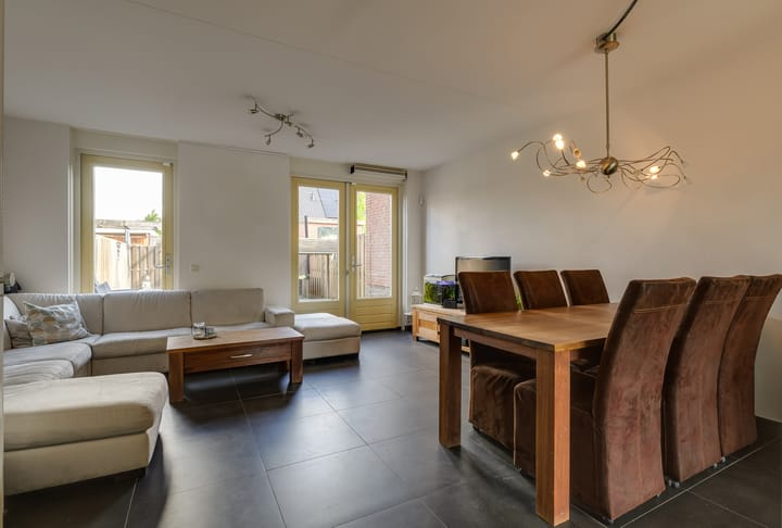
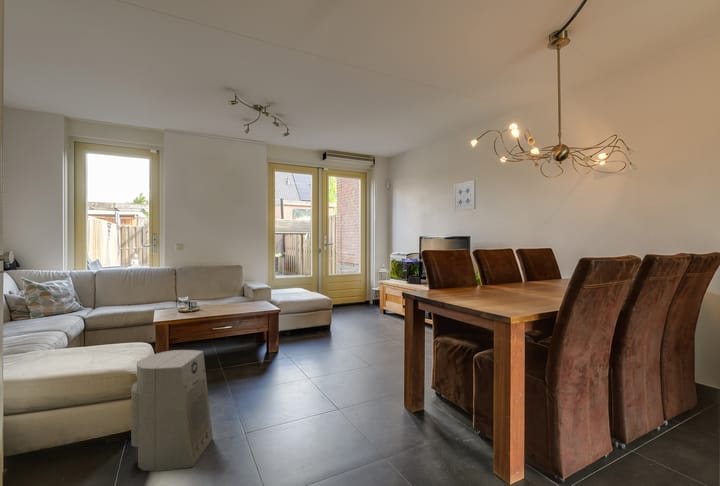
+ fan (169, 405)
+ wall art (464, 196)
